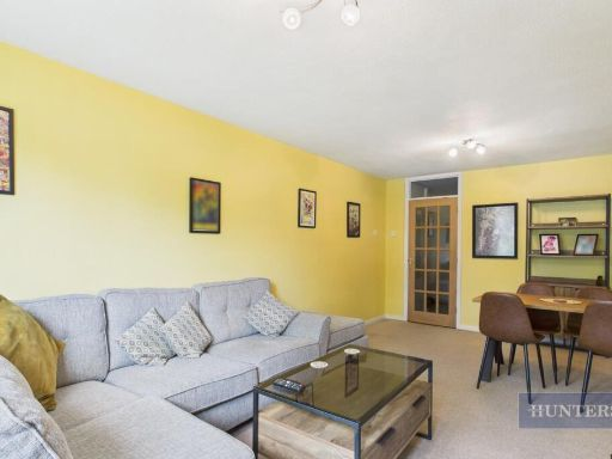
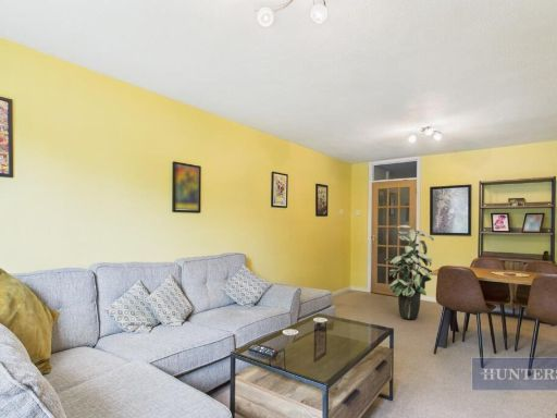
+ indoor plant (408, 271)
